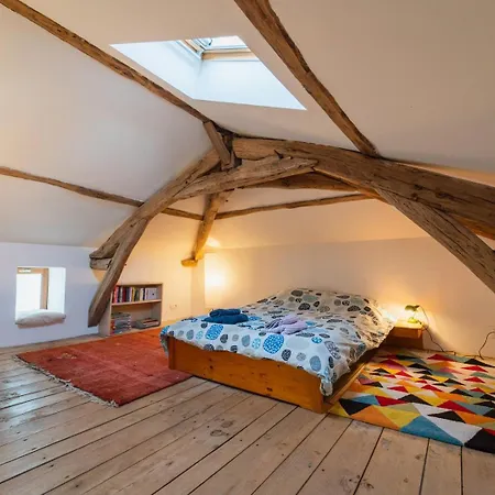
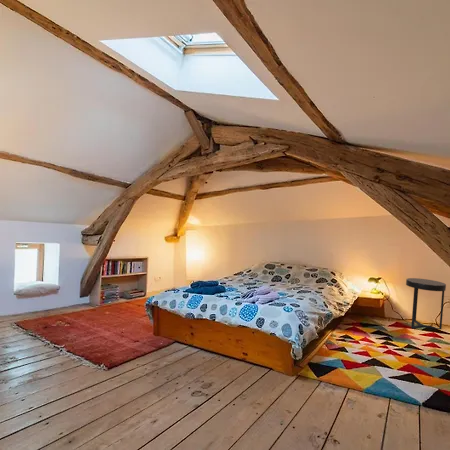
+ side table (416, 304)
